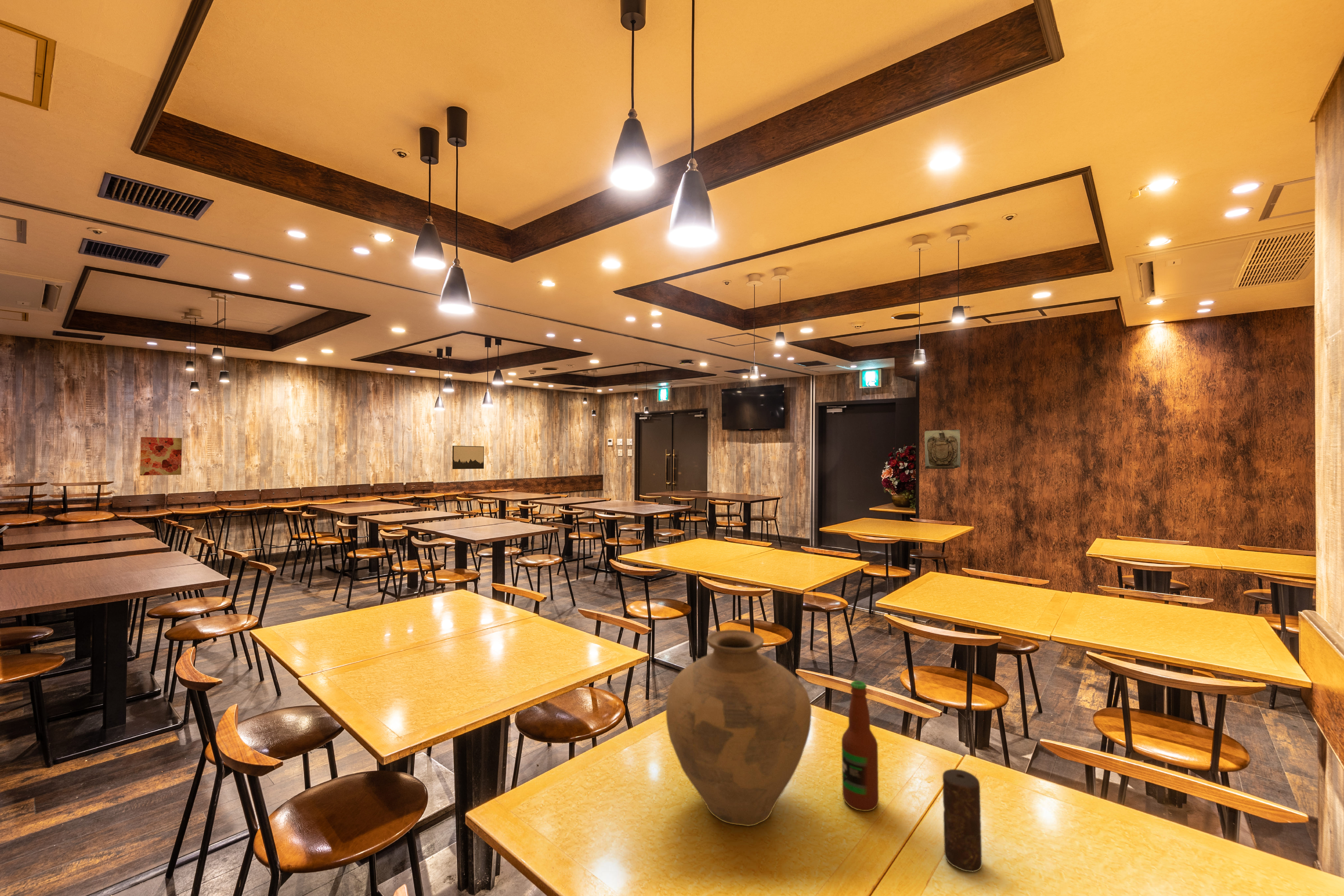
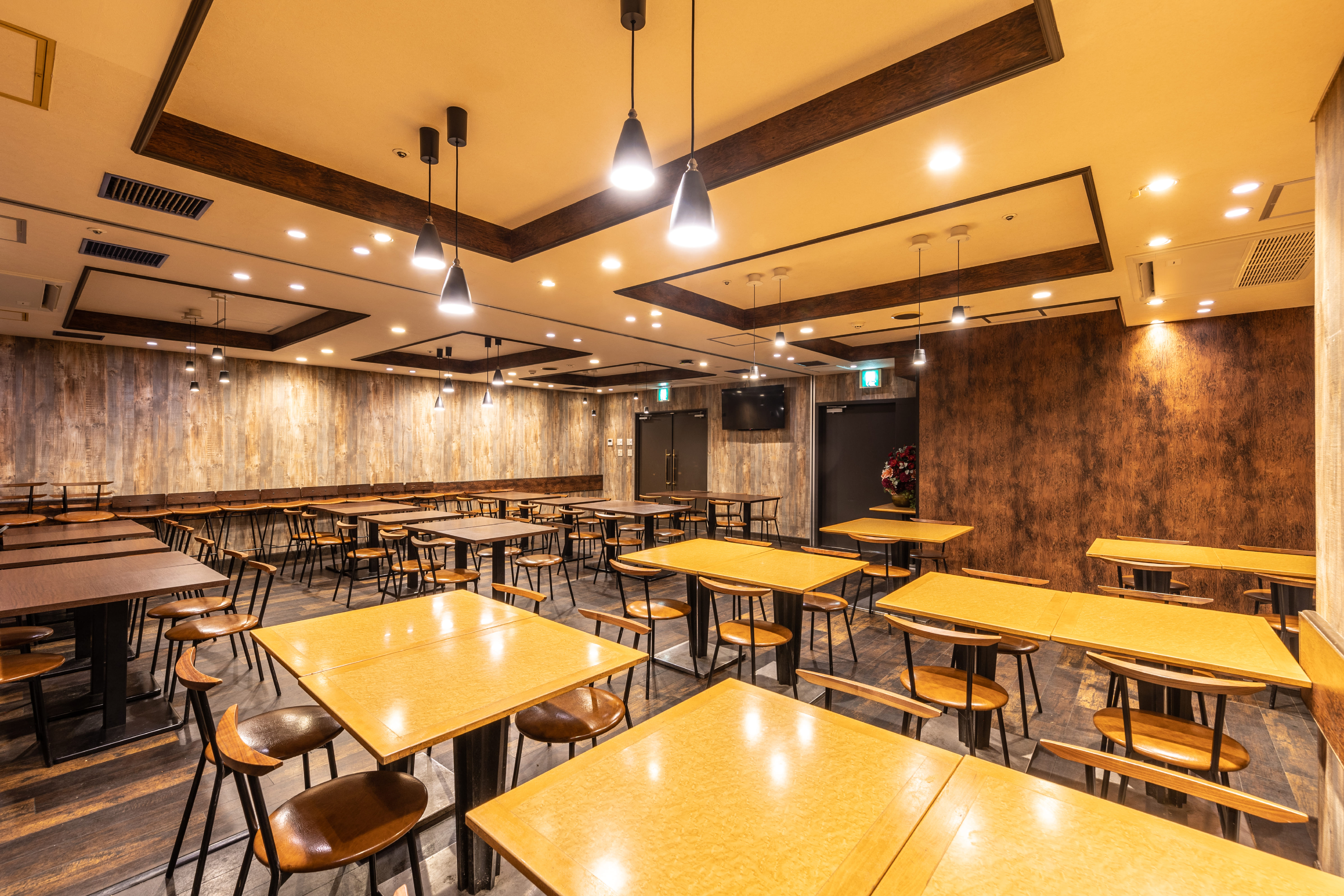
- wall art (468, 457)
- wall art (161, 456)
- candle (962, 819)
- wall sculpture (942, 449)
- vase (738, 721)
- bottle (859, 742)
